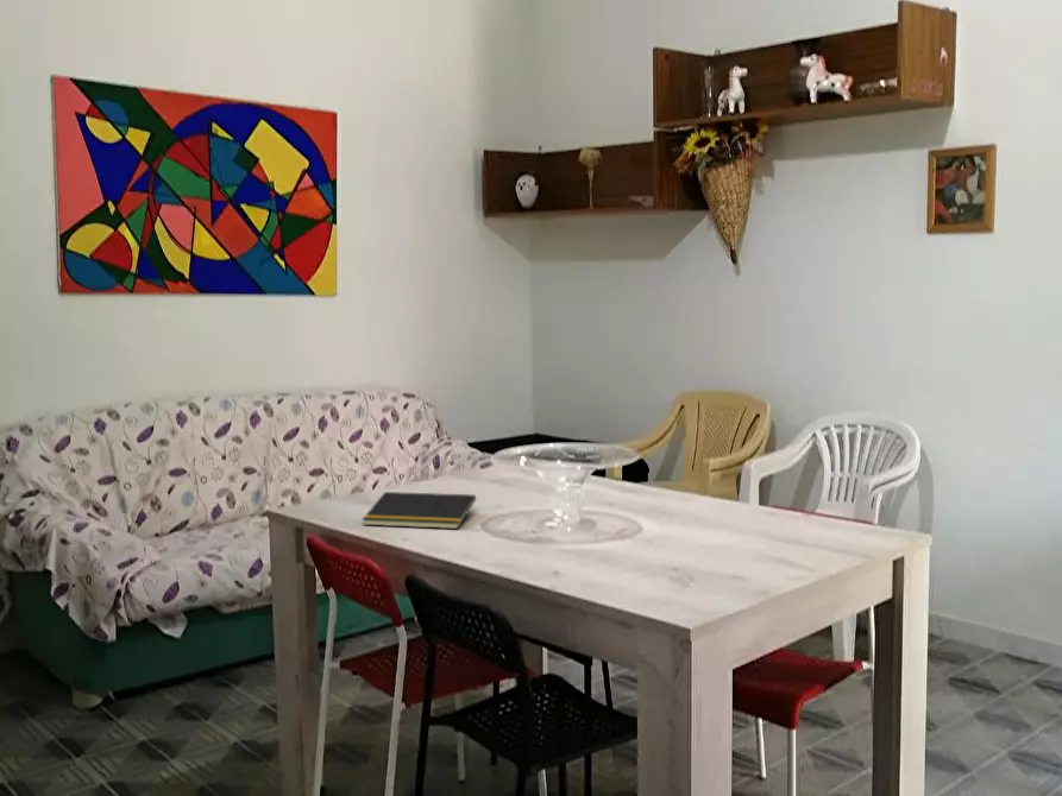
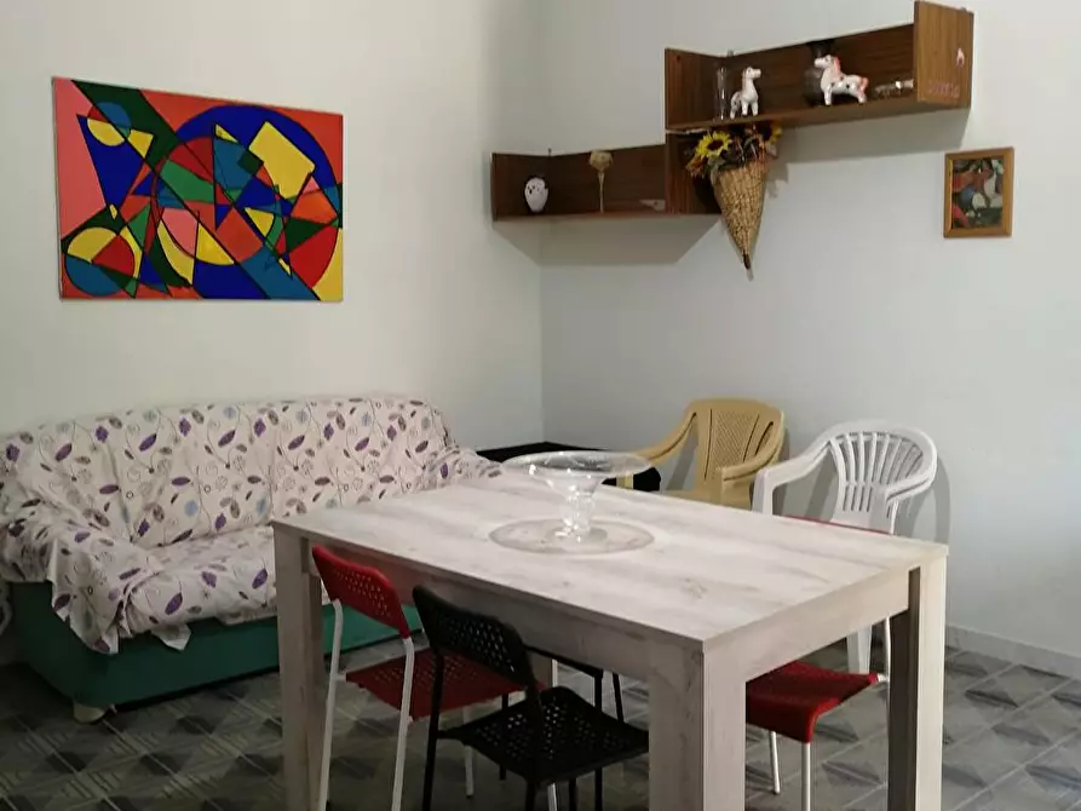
- notepad (420, 508)
